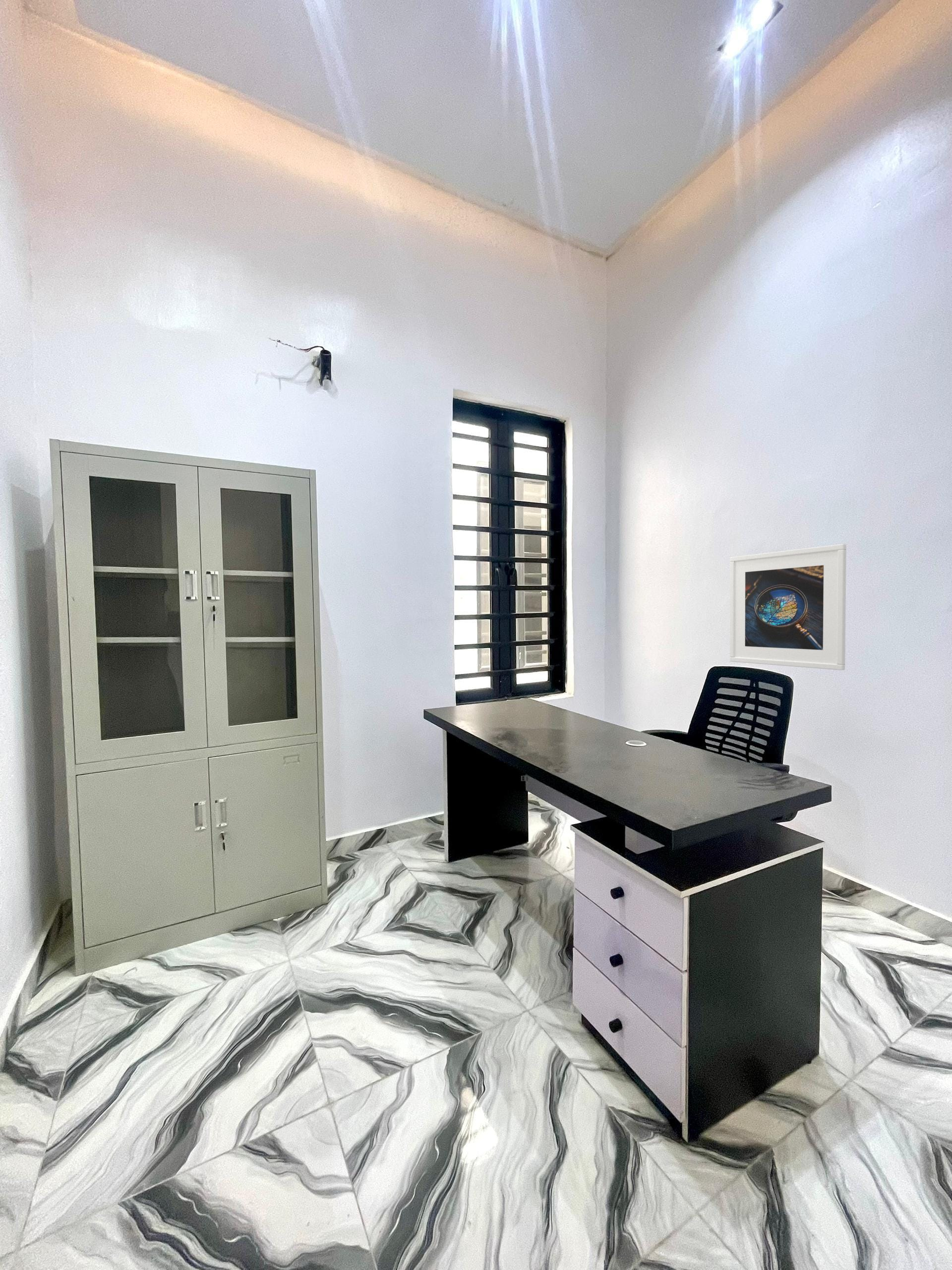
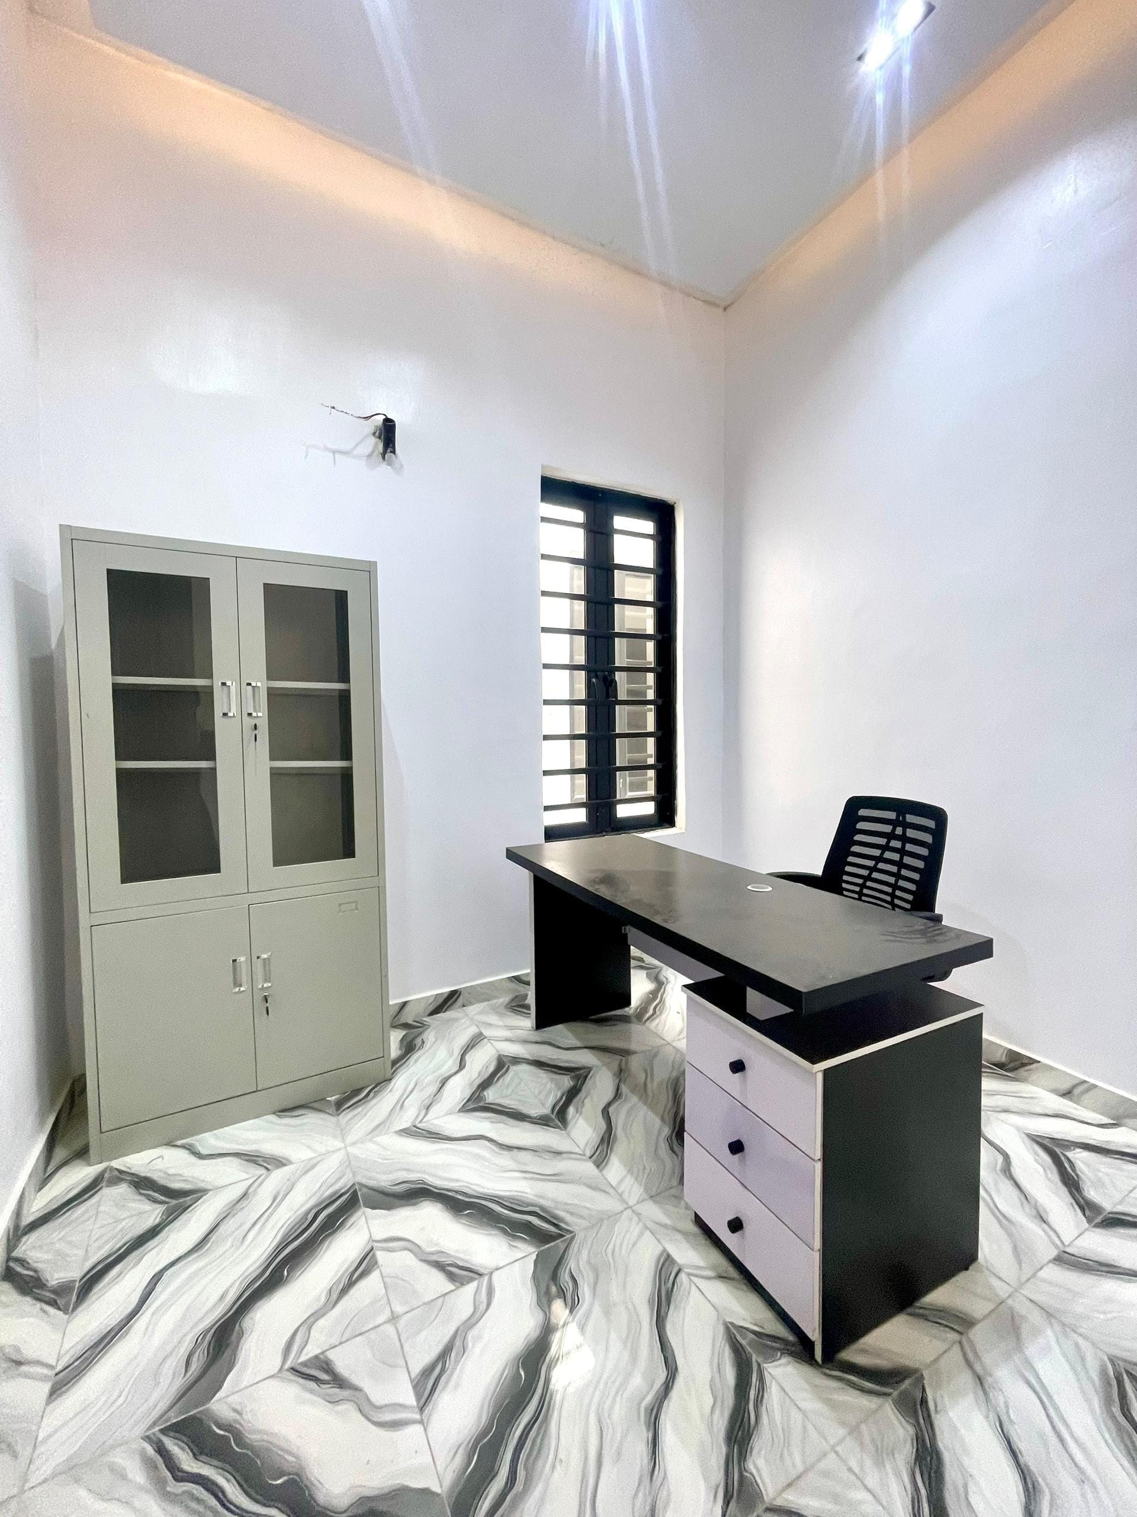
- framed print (782, 608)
